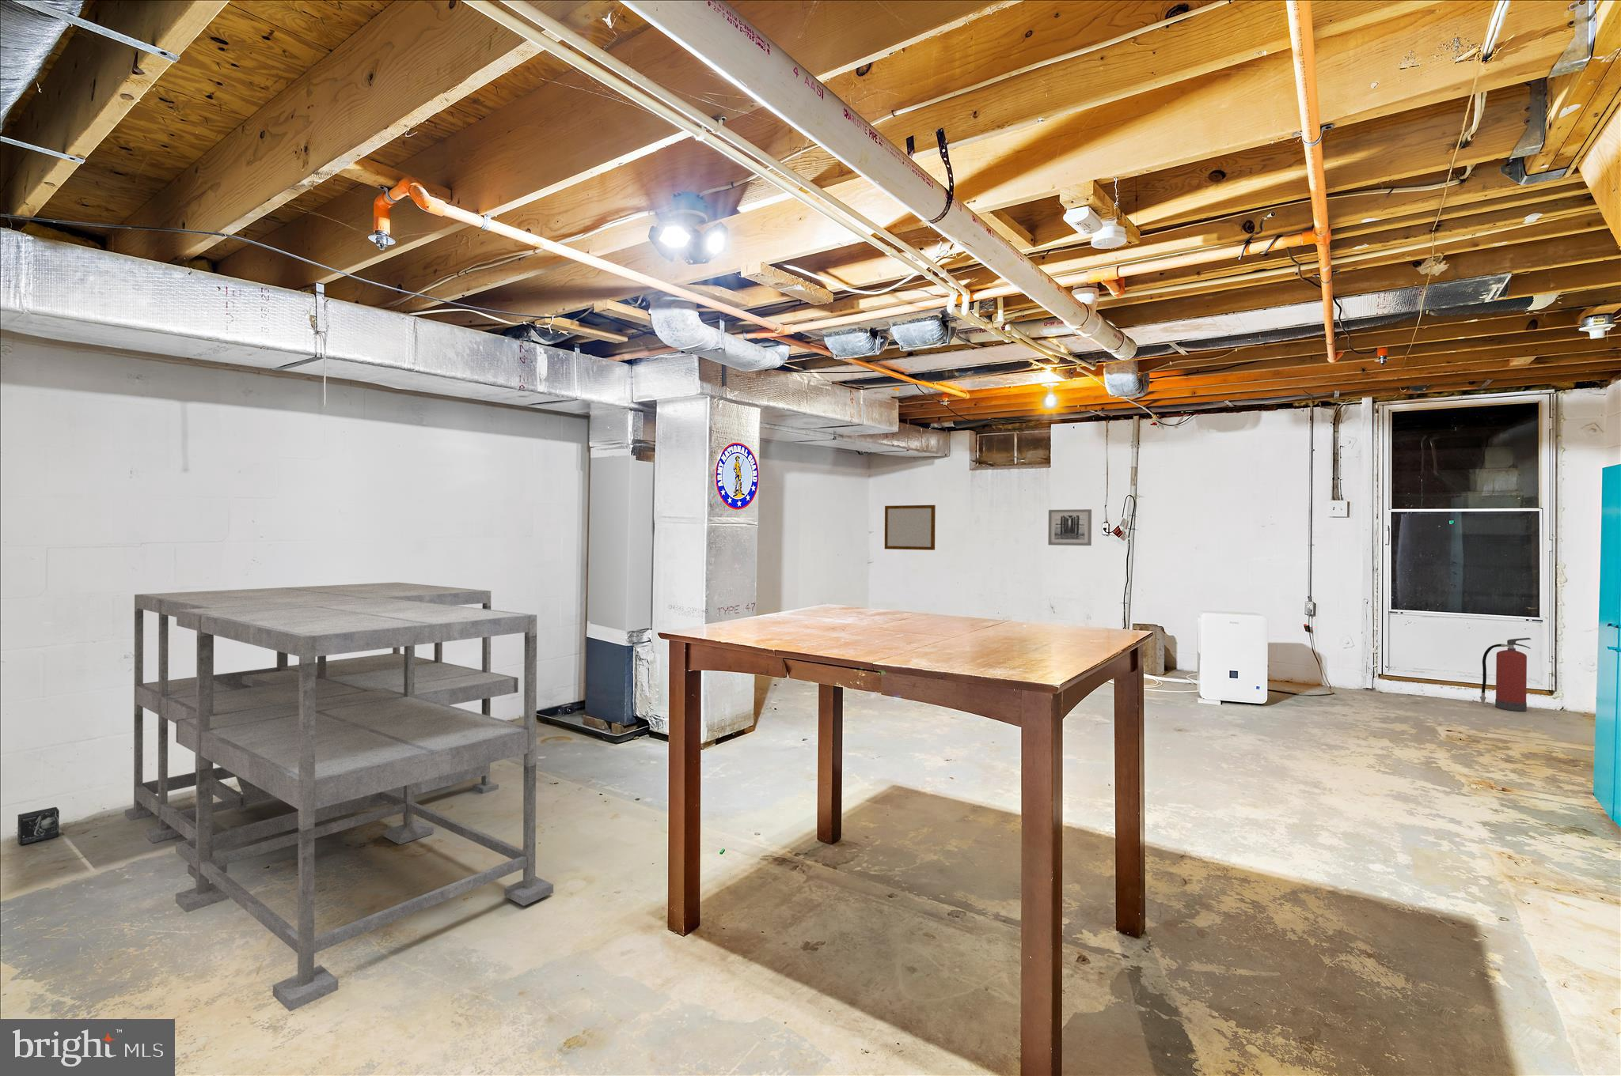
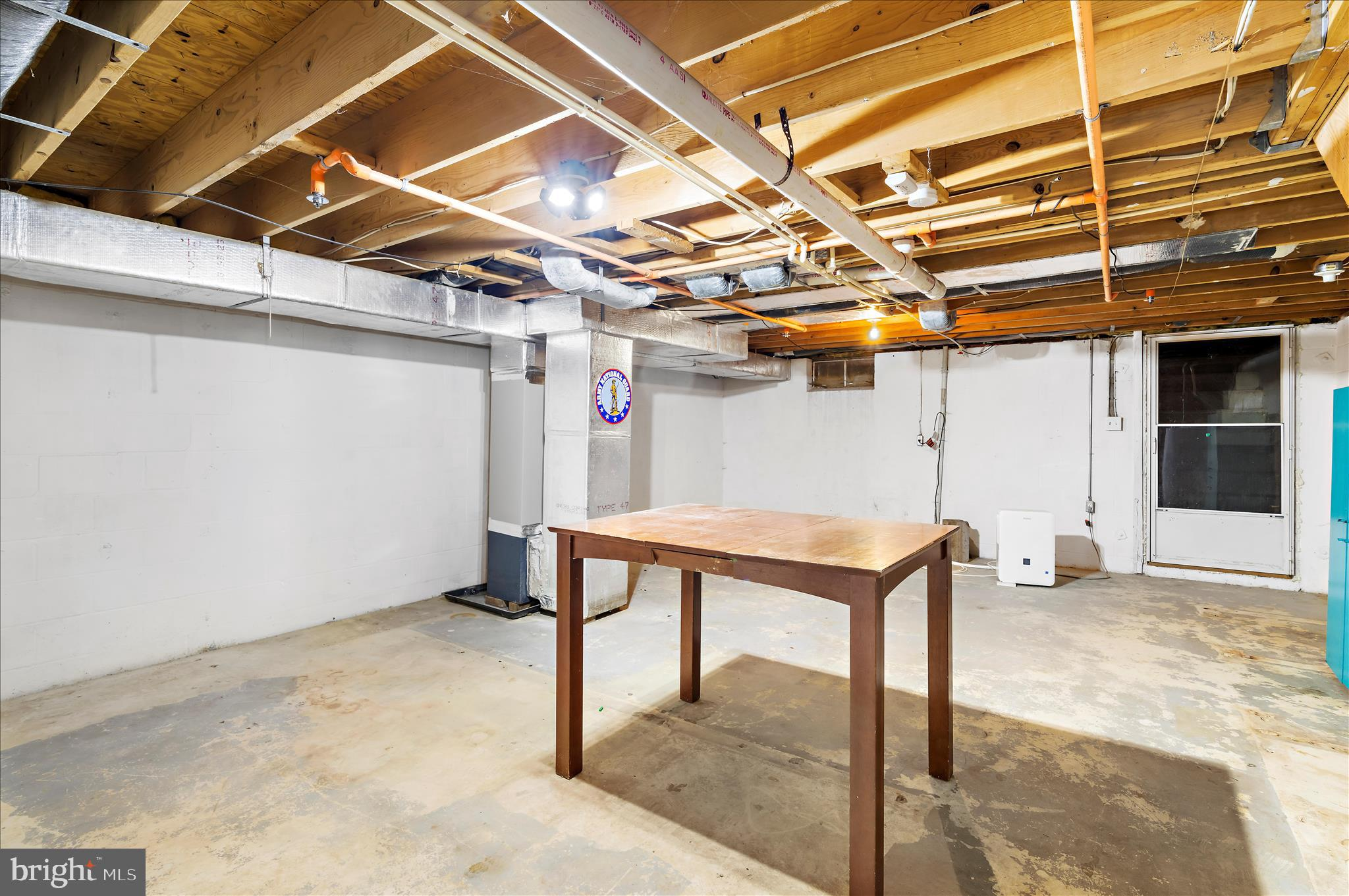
- wall art (1069, 527)
- writing board (910, 527)
- box (38, 825)
- shelving unit (365, 717)
- fire extinguisher (1504, 672)
